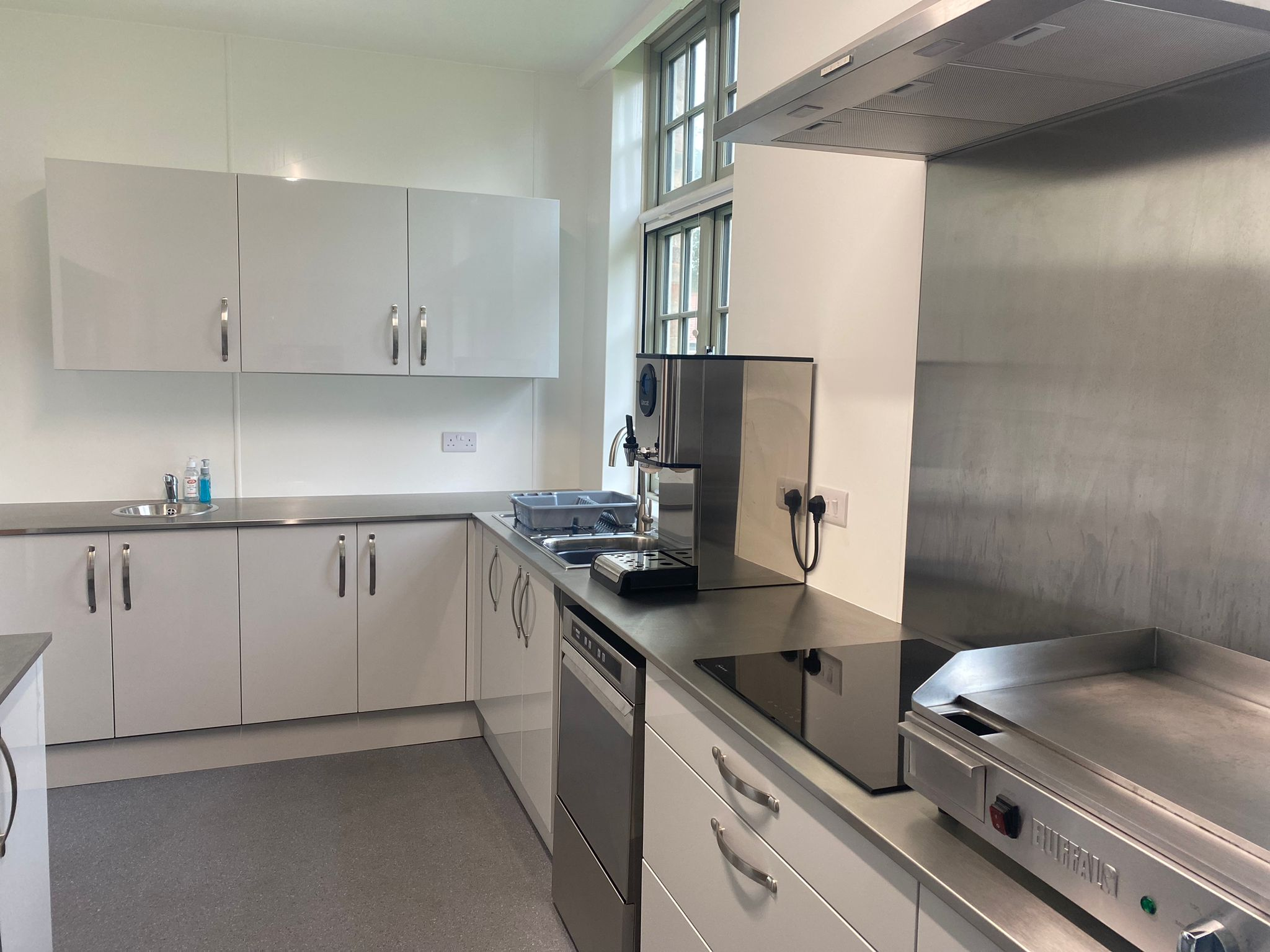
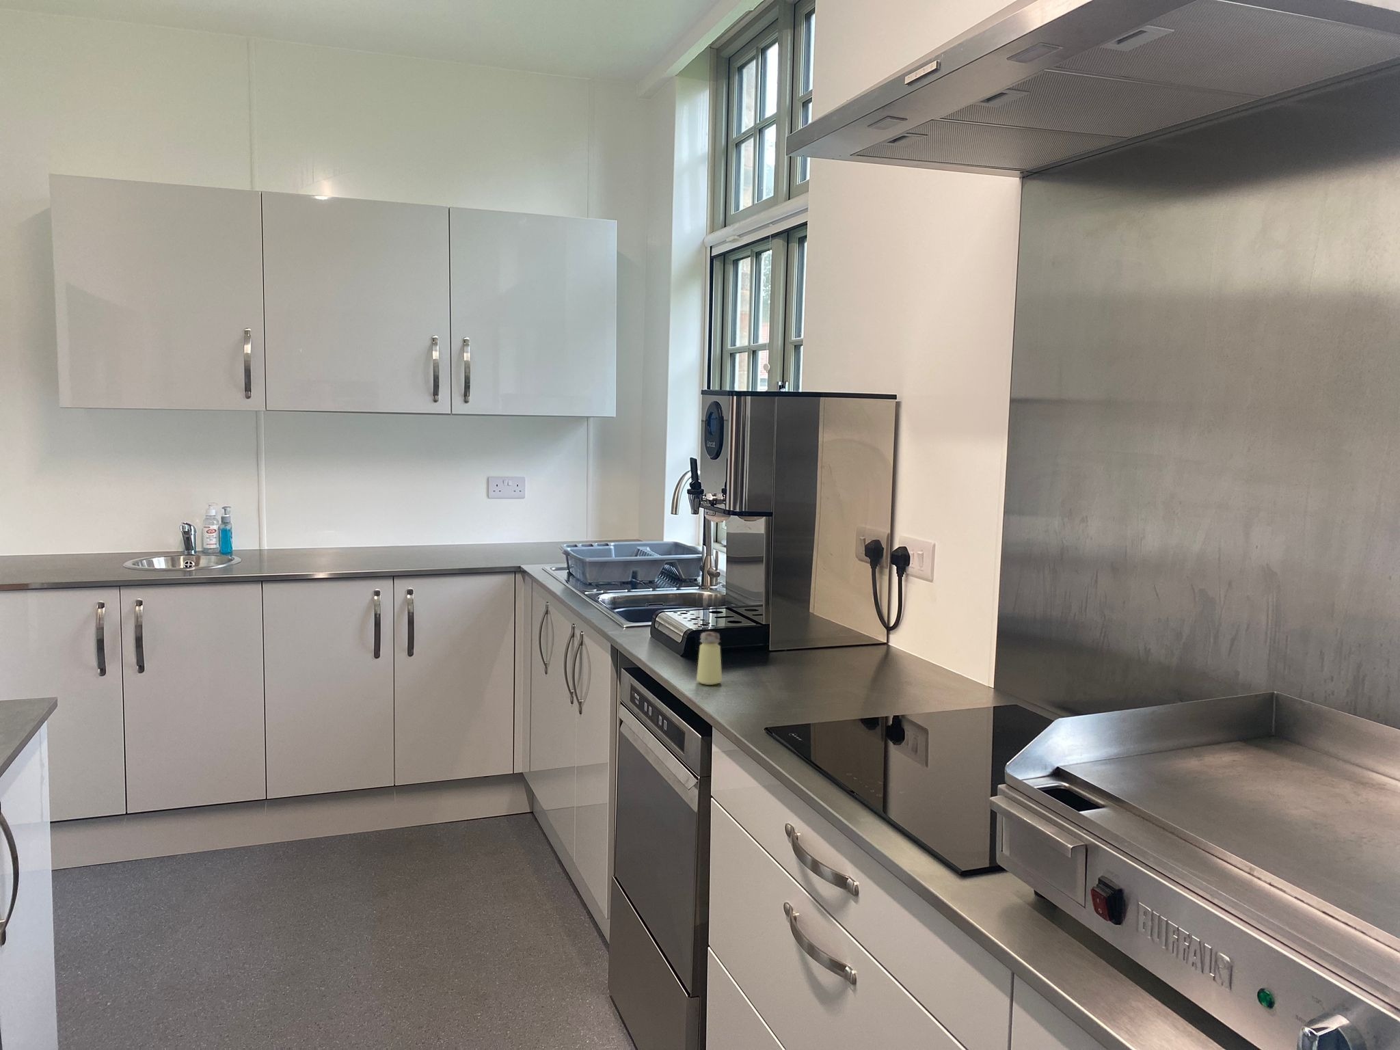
+ saltshaker (710, 657)
